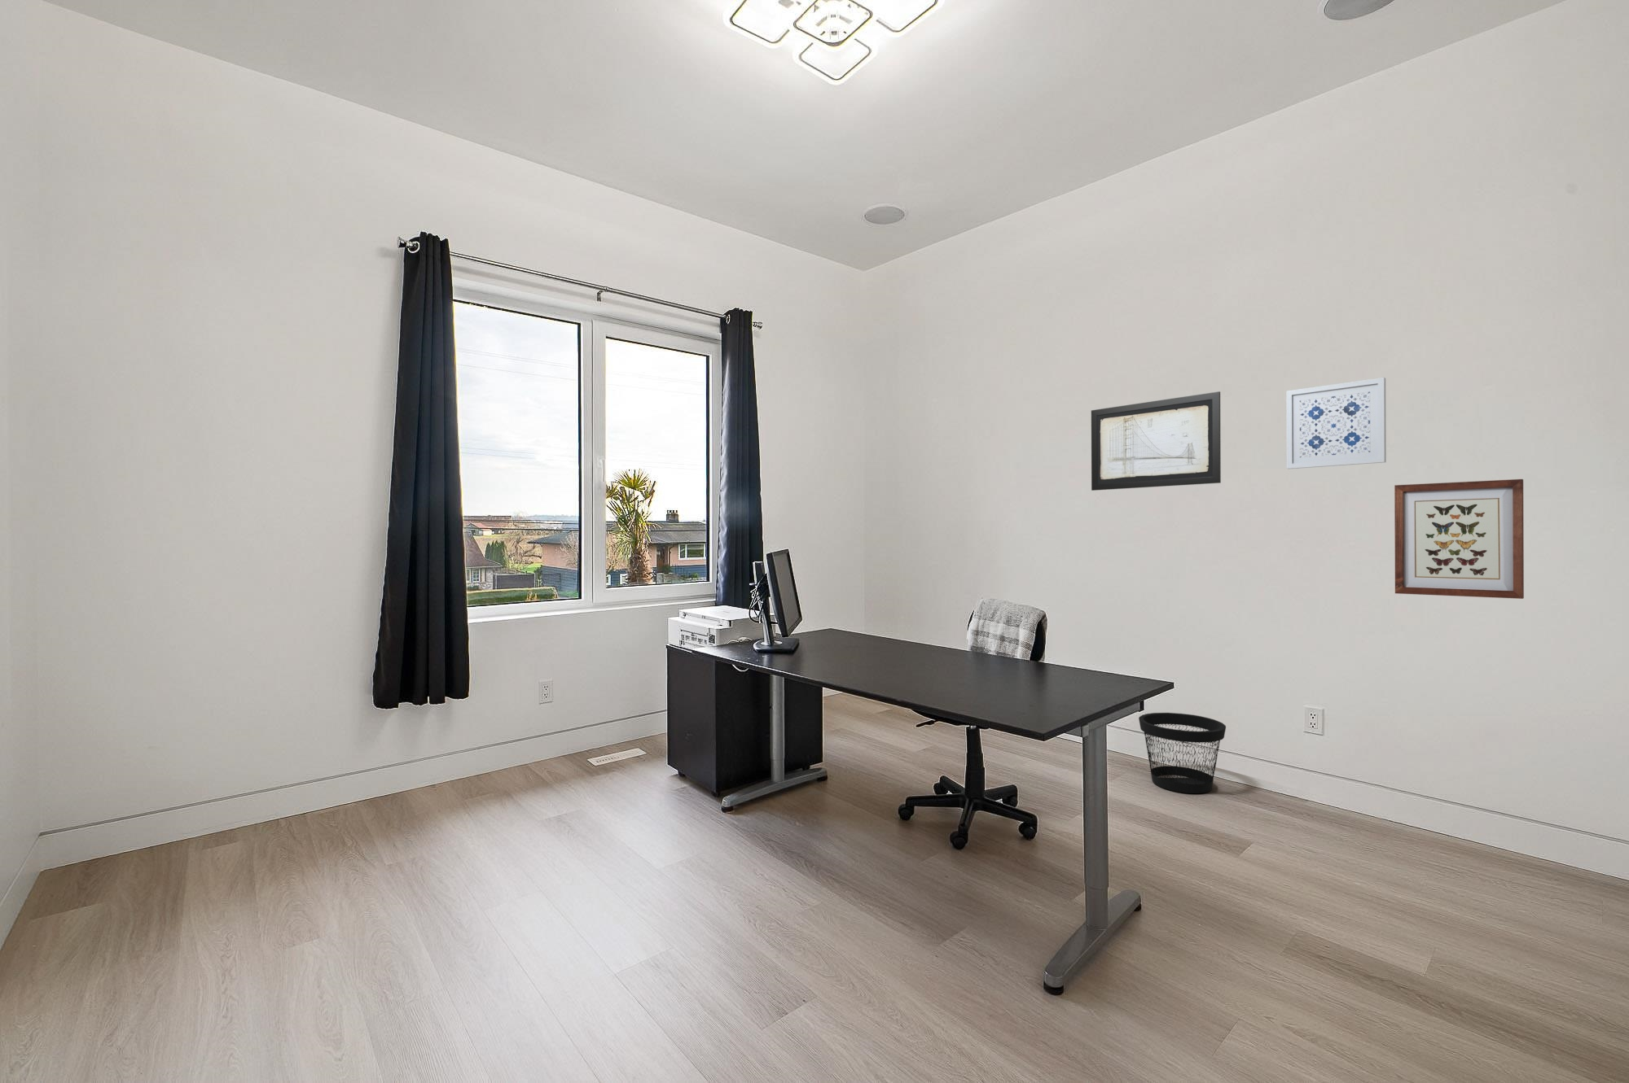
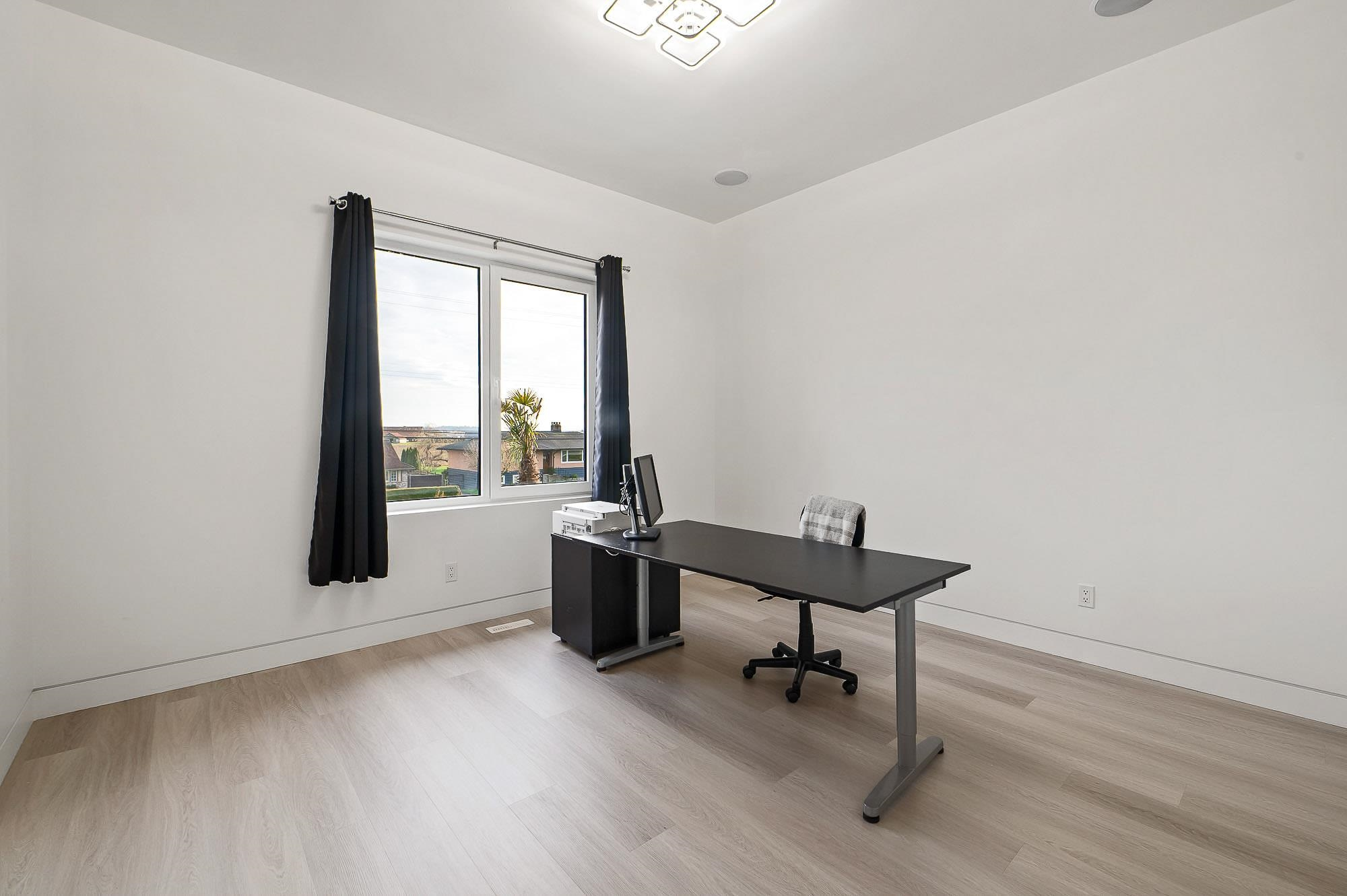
- wall art (1334, 424)
- wastebasket (1182, 753)
- wall art (1456, 539)
- wall art (1151, 445)
